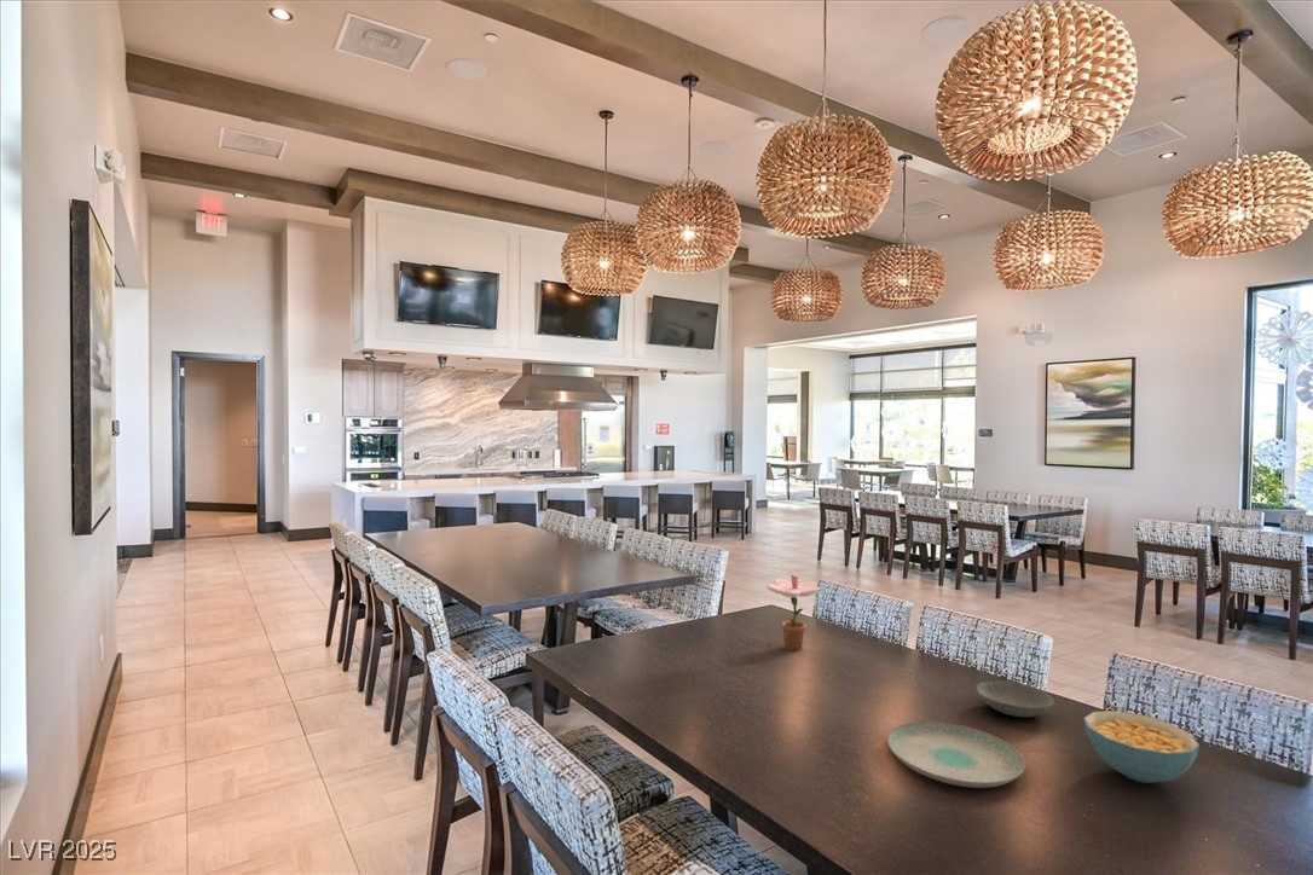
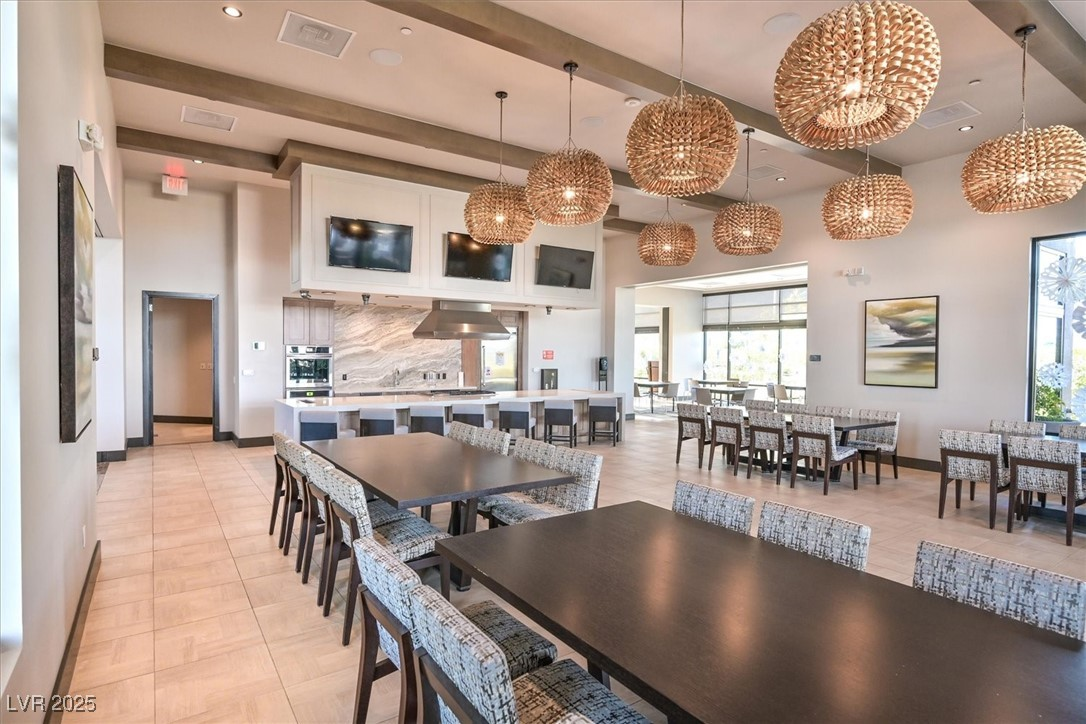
- cereal bowl (1138, 753)
- plate (953, 753)
- bowl (1013, 701)
- flower (791, 599)
